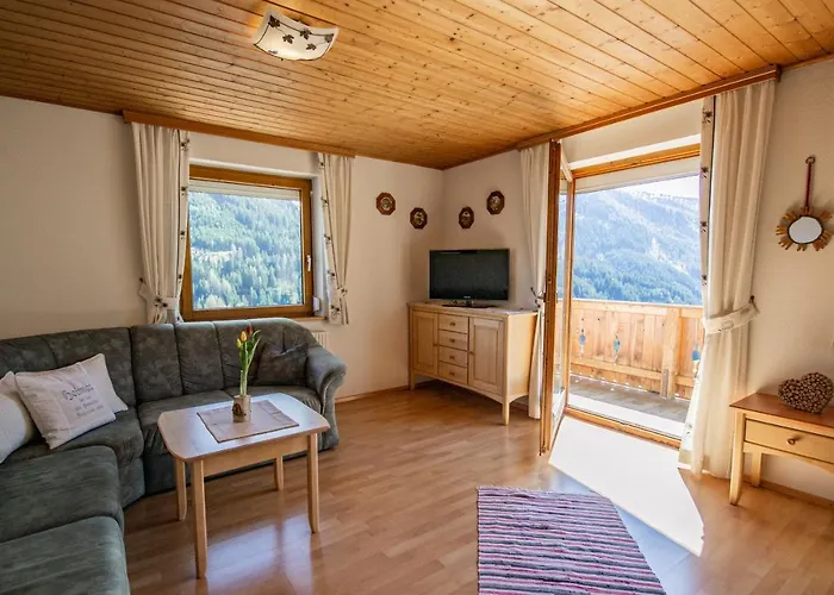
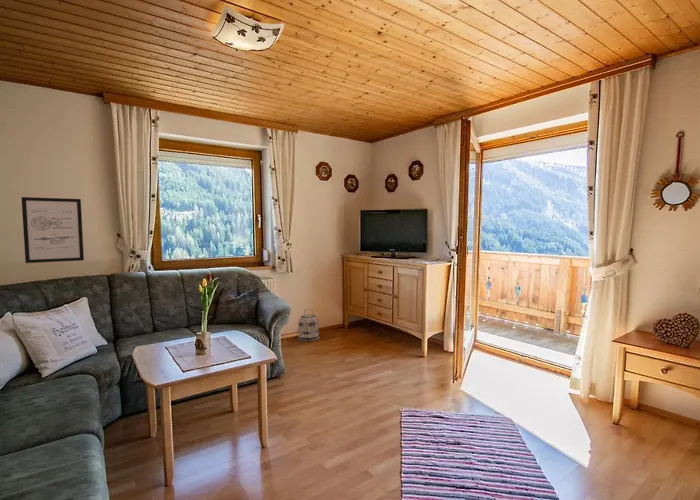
+ basket (308, 323)
+ wall art (54, 230)
